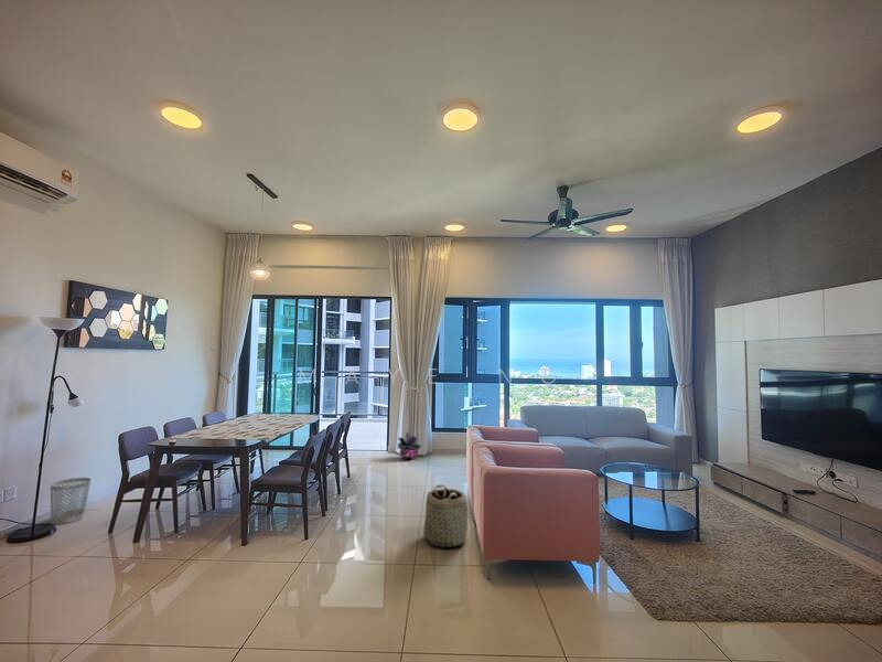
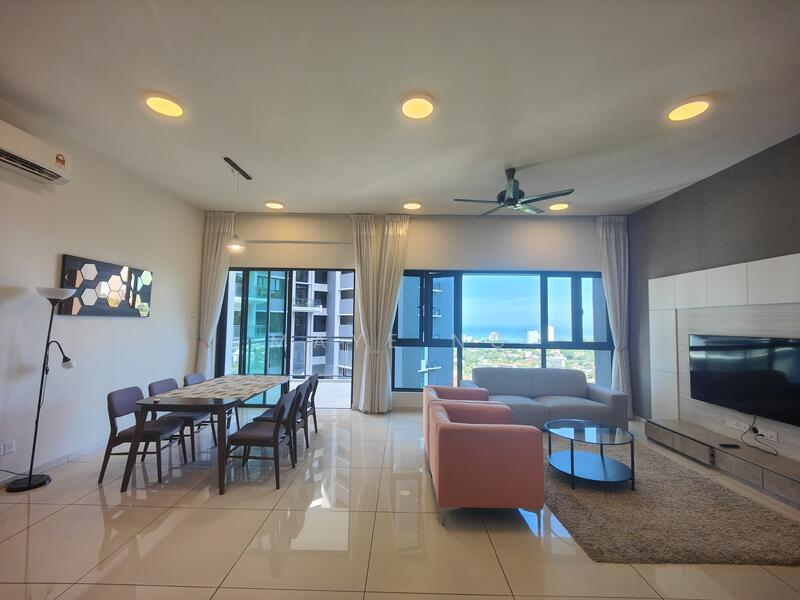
- basket (445, 512)
- wastebasket (68, 500)
- potted plant (408, 446)
